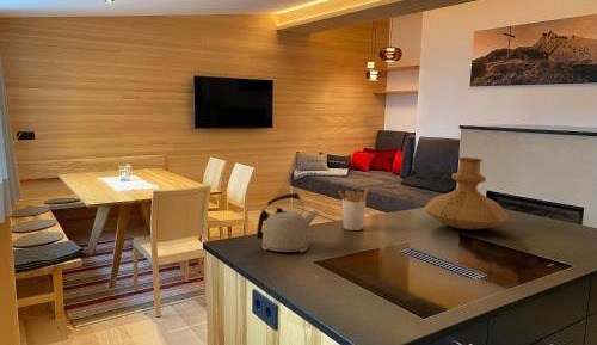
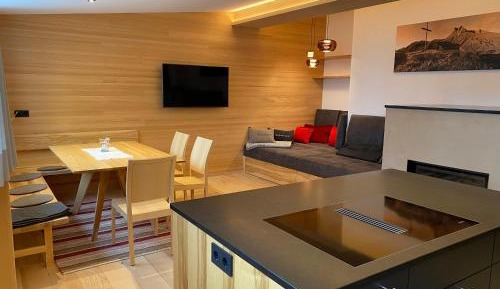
- utensil holder (353, 208)
- kettle (287, 220)
- vase (466, 192)
